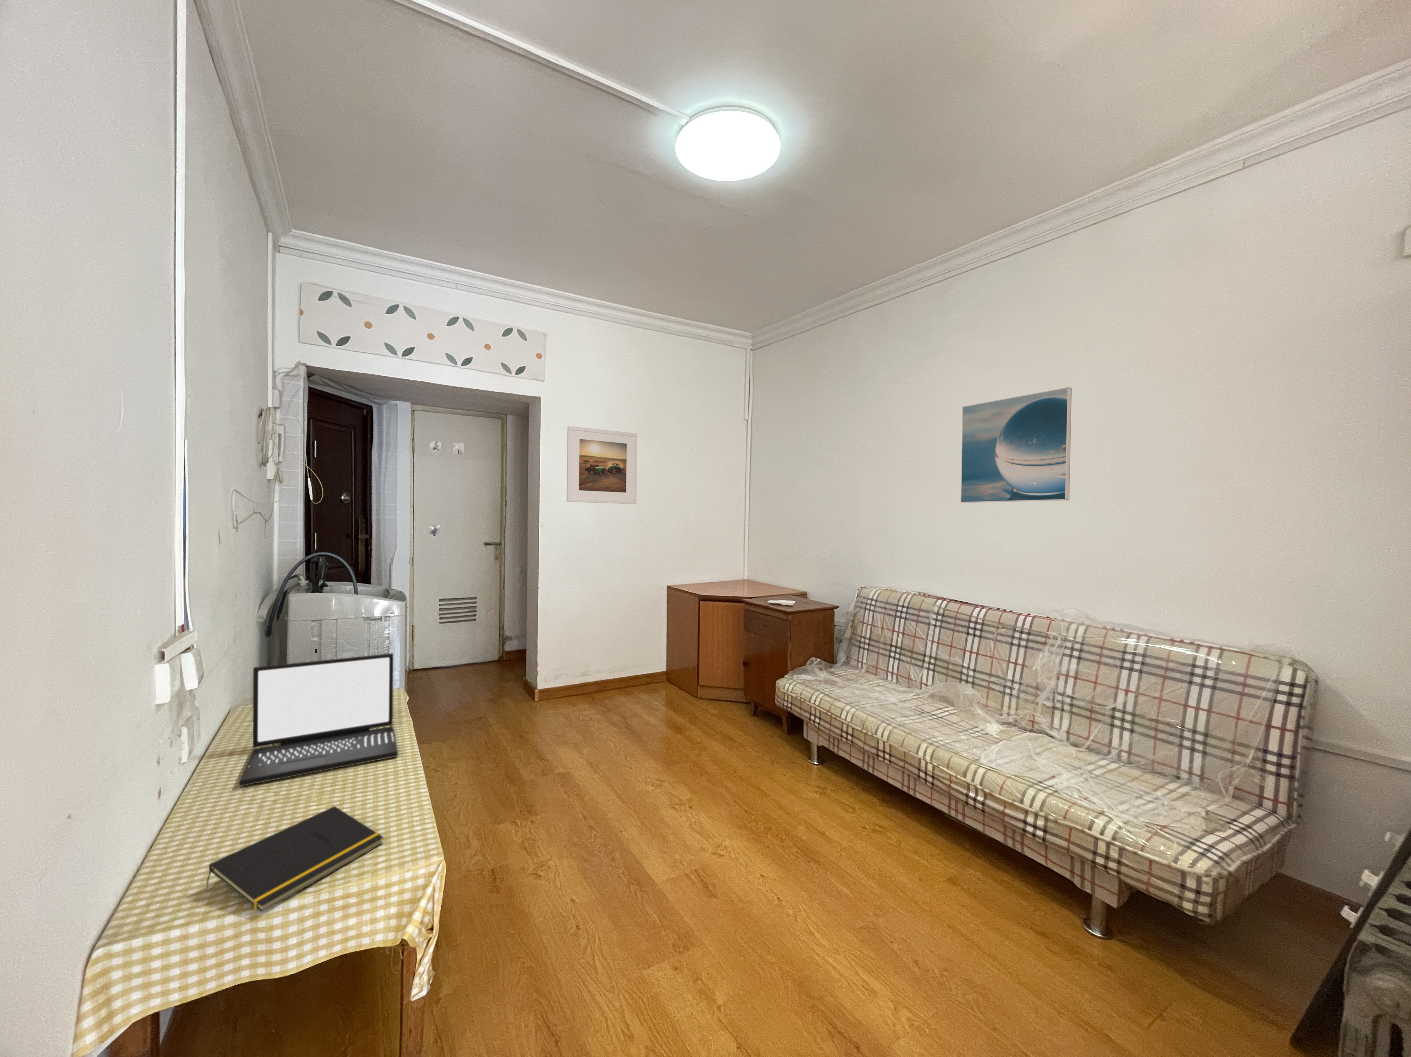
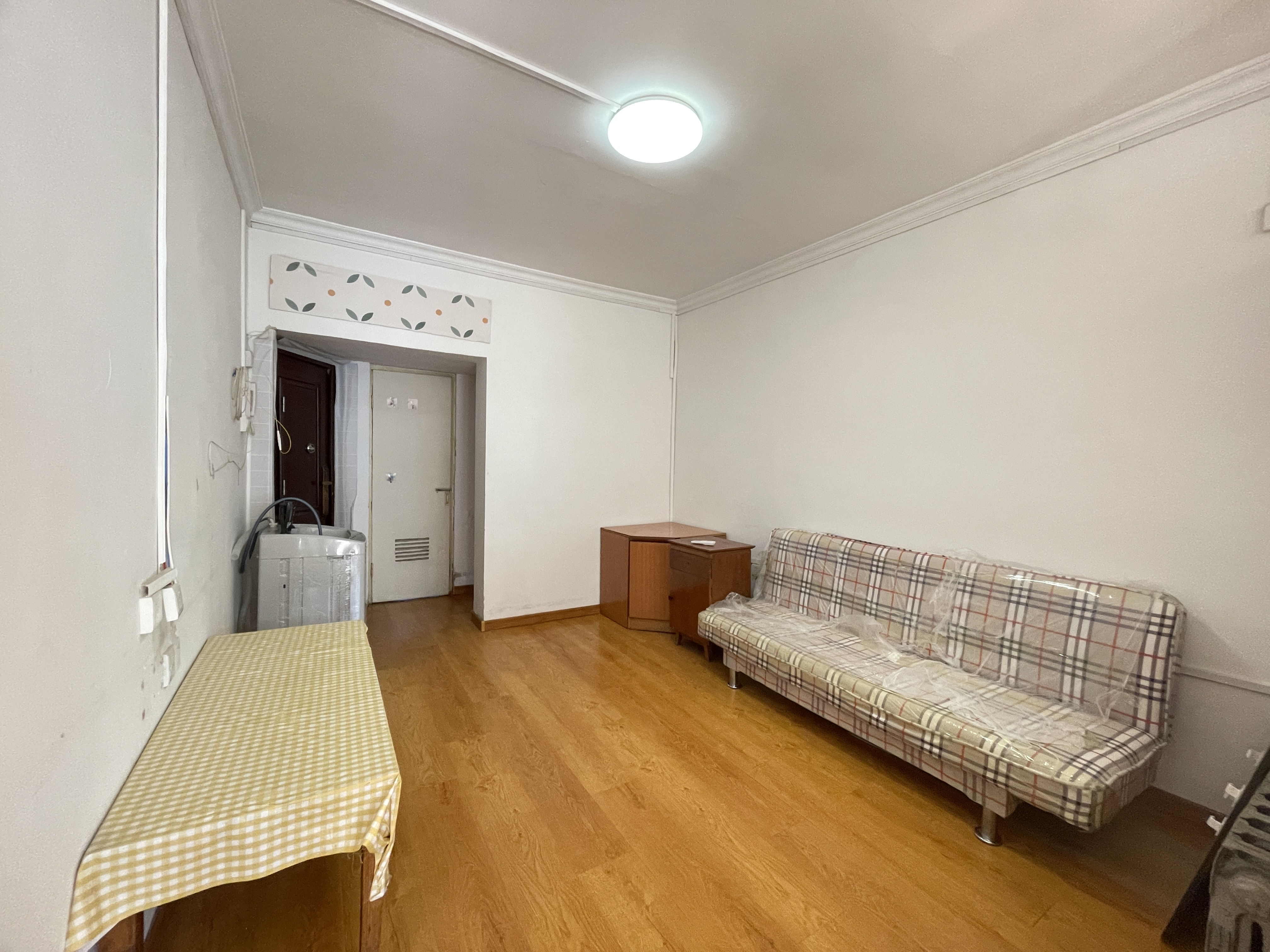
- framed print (1012, 450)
- laptop (326, 712)
- notepad (302, 853)
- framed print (603, 466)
